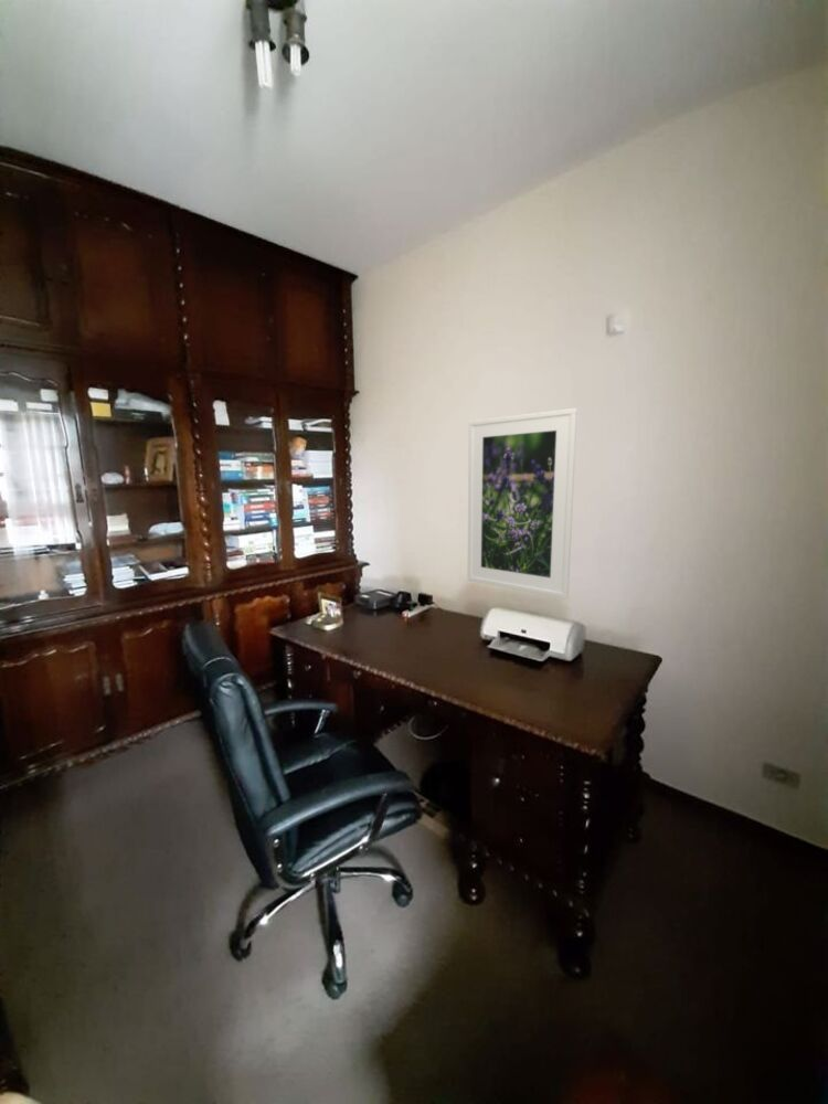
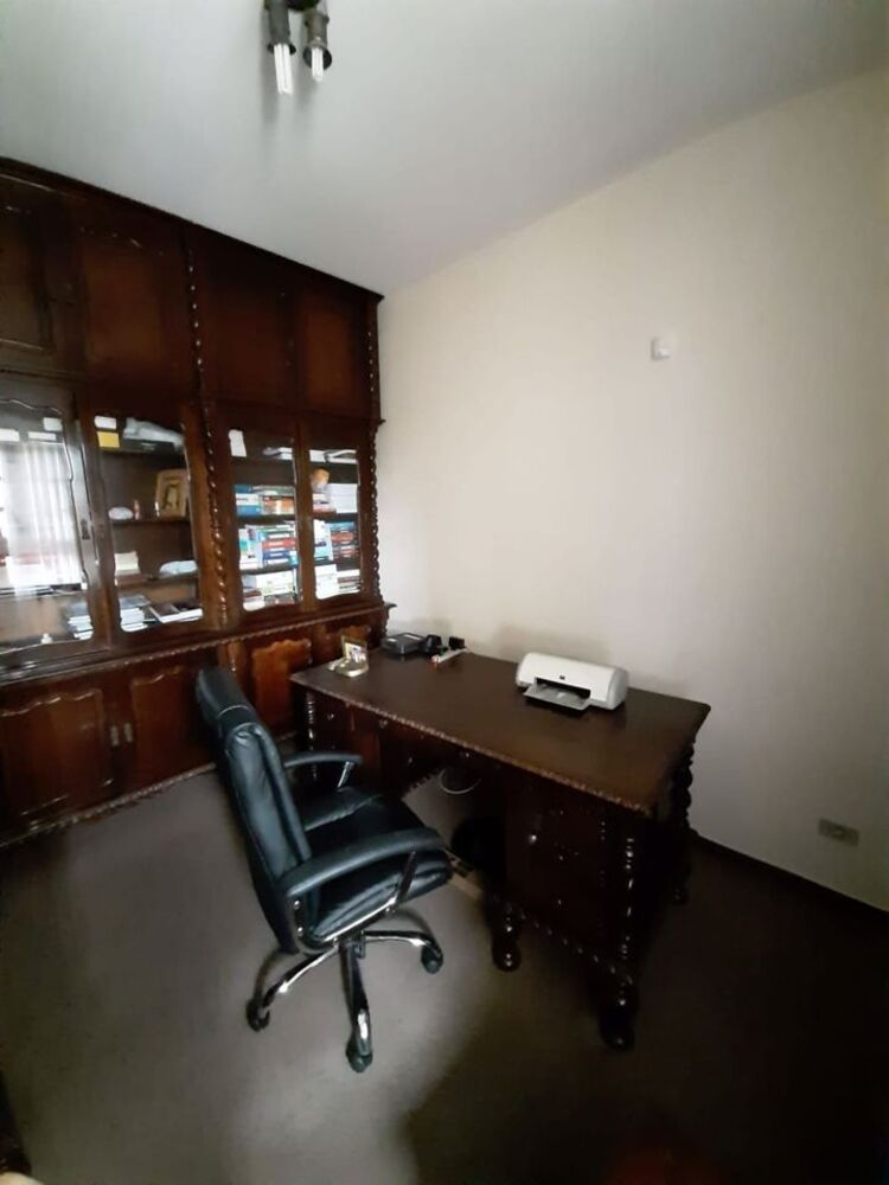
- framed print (516, 505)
